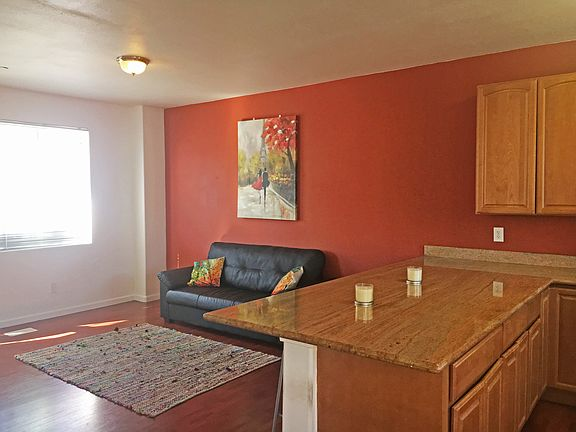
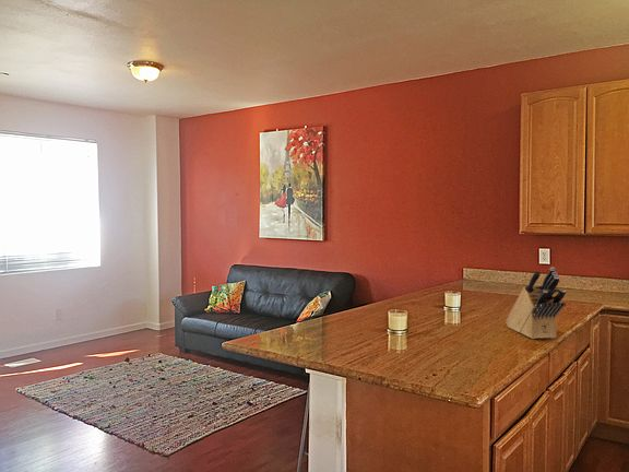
+ knife block (534, 299)
